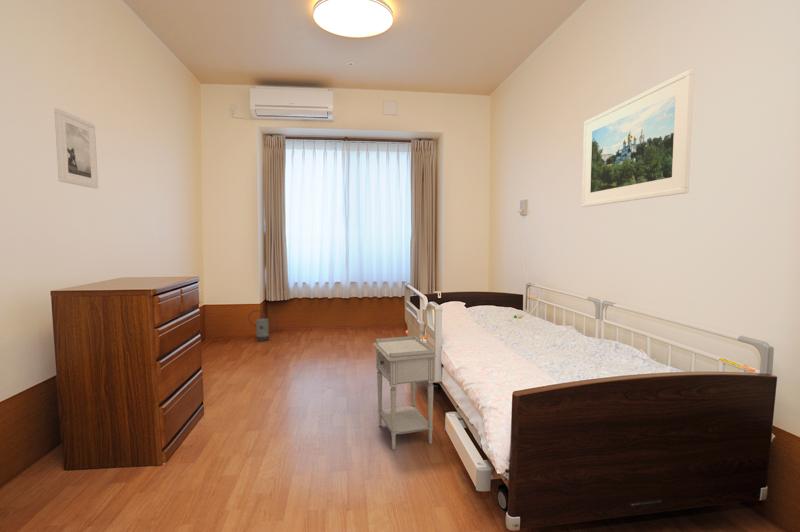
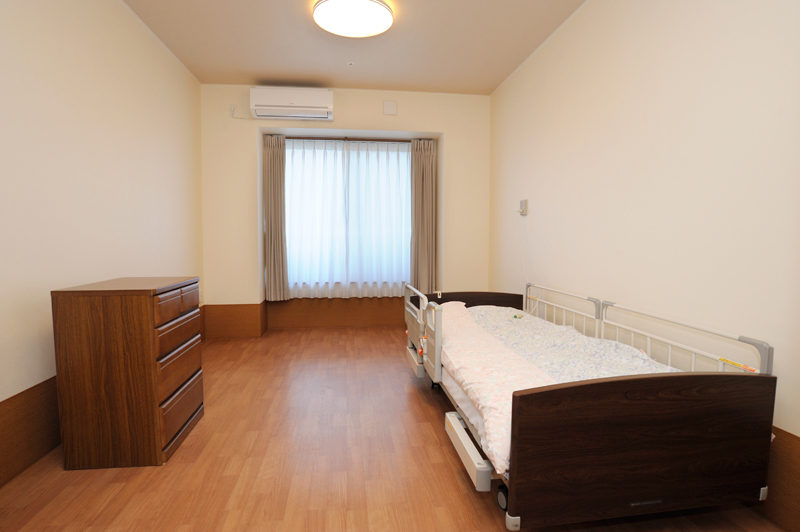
- nightstand (403, 383)
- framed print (77, 151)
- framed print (627, 151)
- watering can (262, 324)
